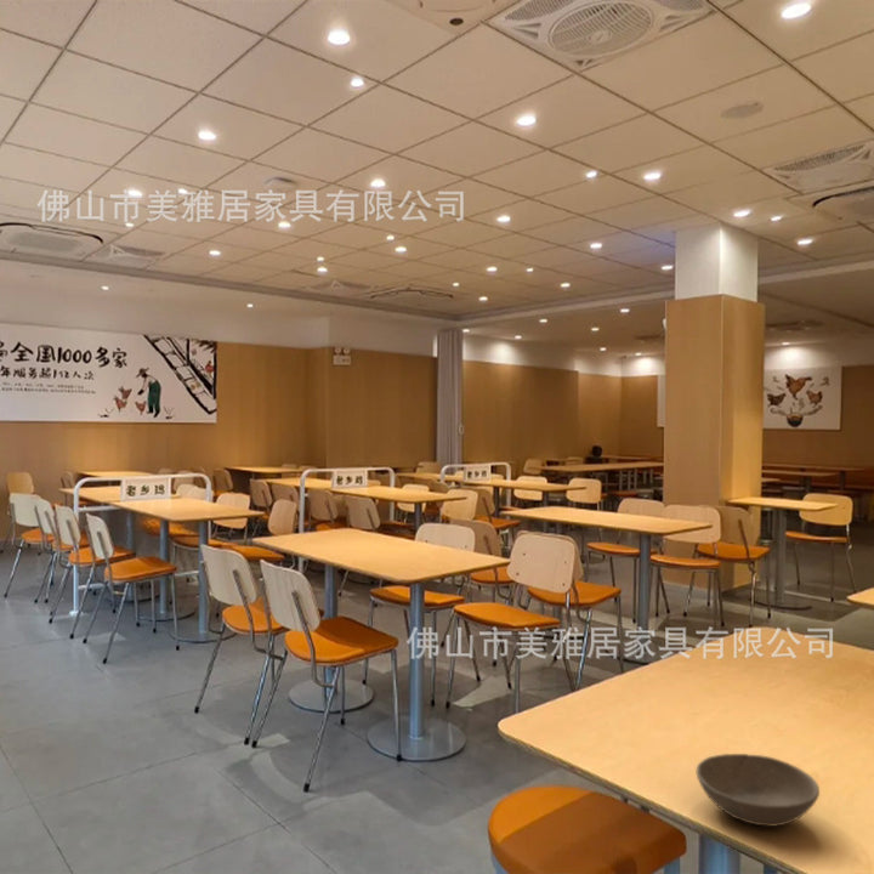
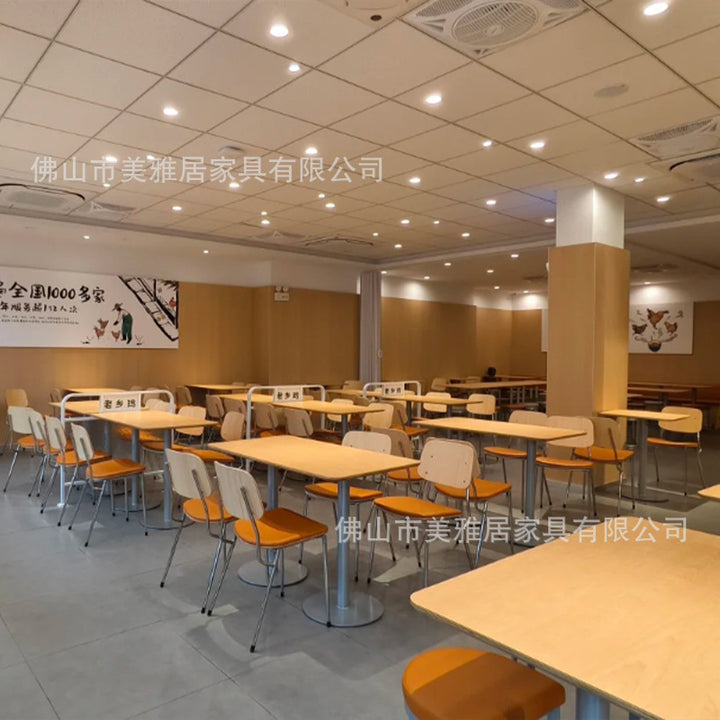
- soup bowl (755, 794)
